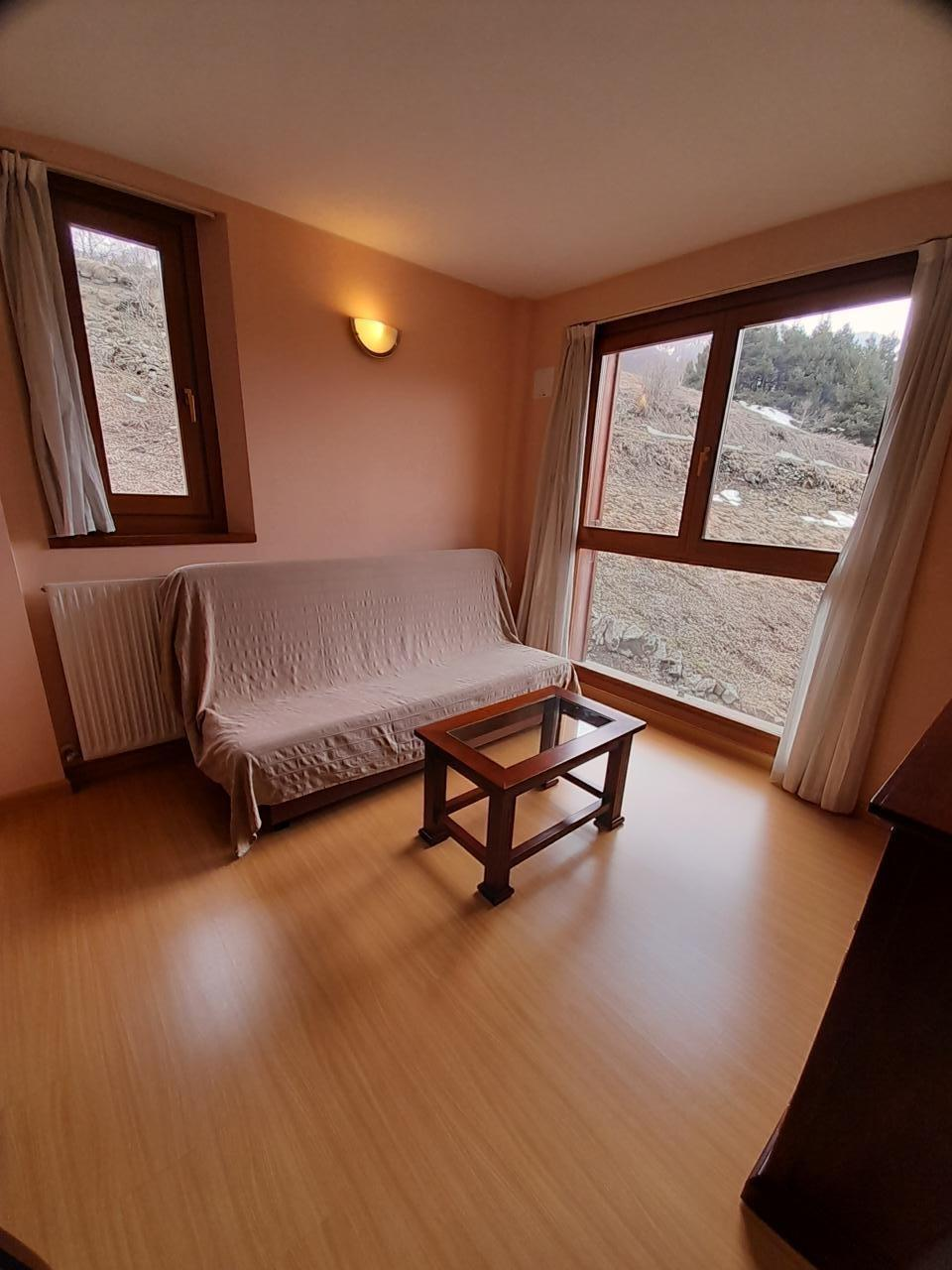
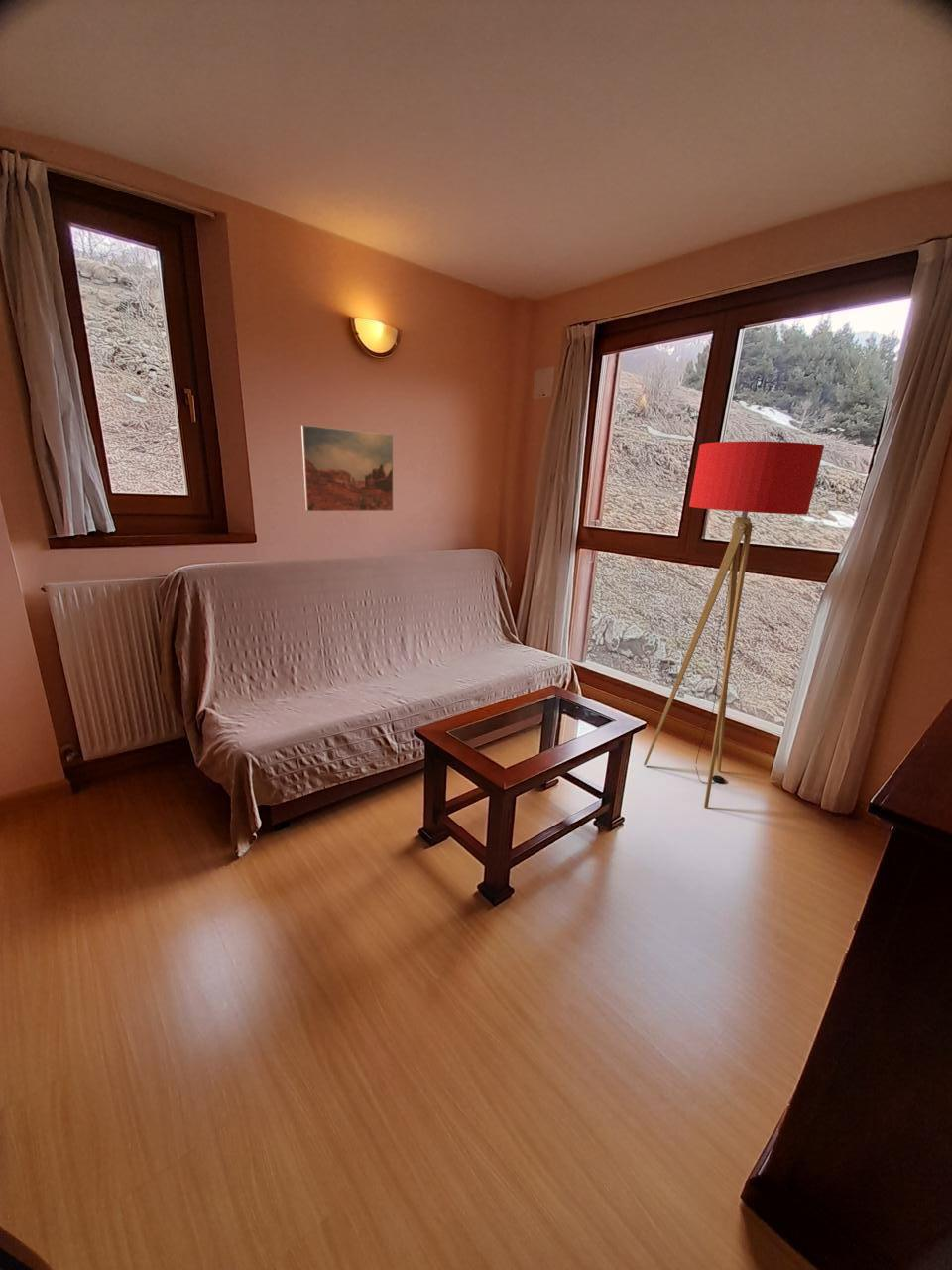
+ floor lamp (718, 631)
+ wall art (350, 471)
